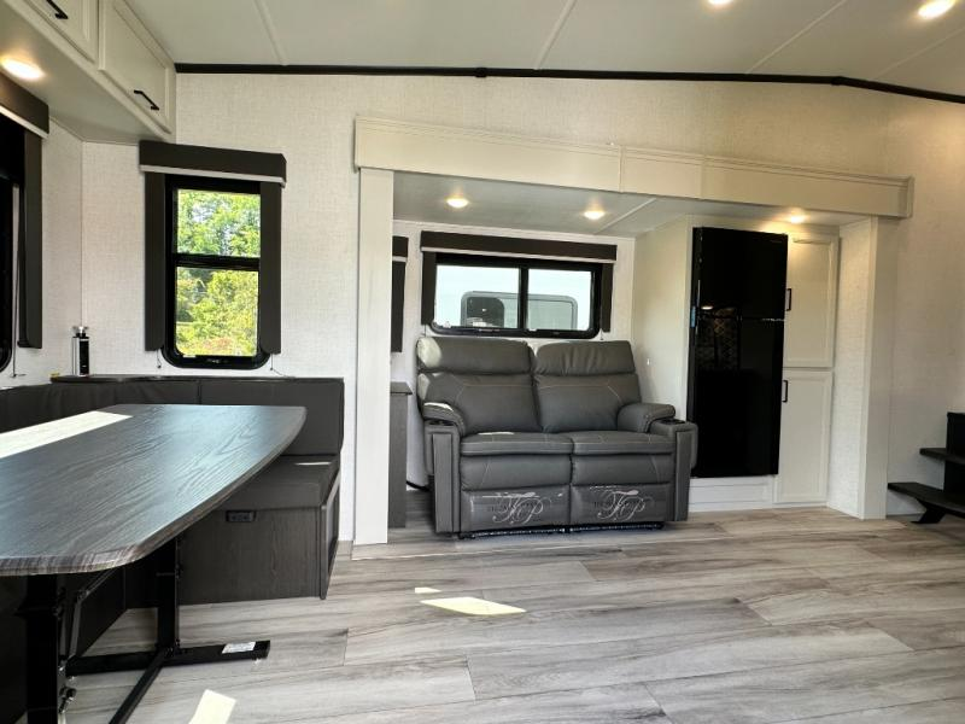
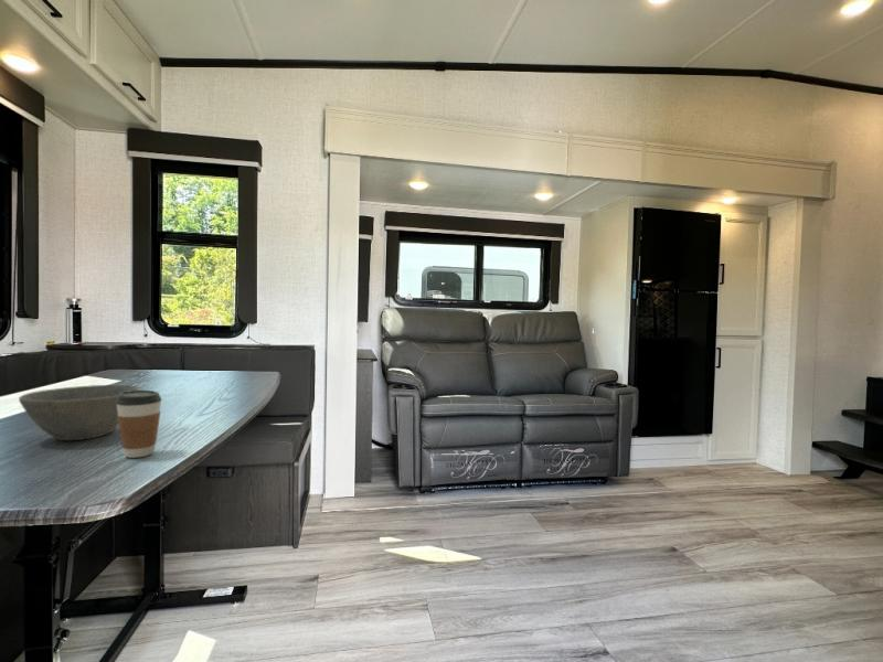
+ coffee cup (139, 423)
+ bowl (83, 413)
